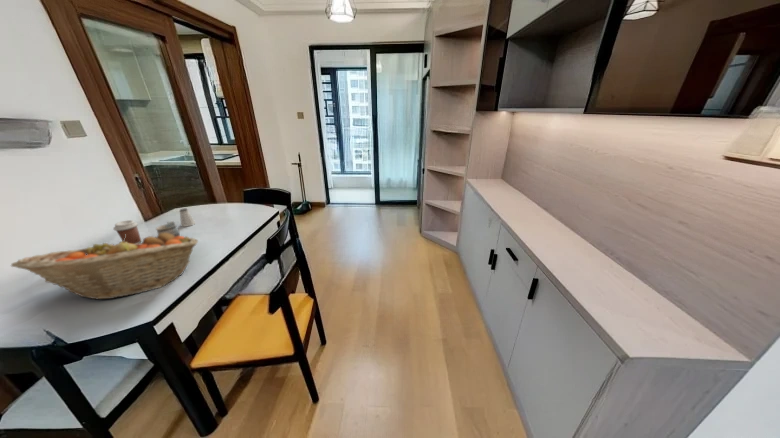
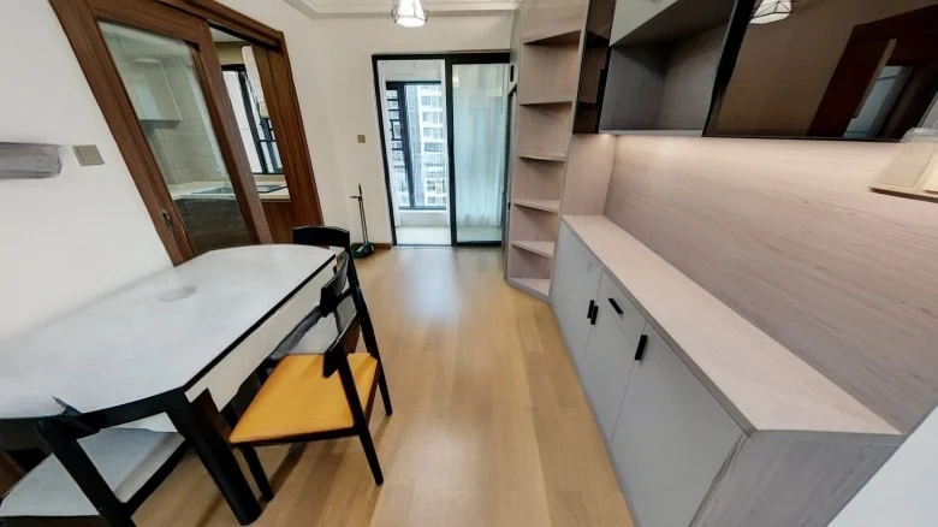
- fruit basket (123, 258)
- mug (169, 232)
- saltshaker (185, 216)
- coffee cup (128, 233)
